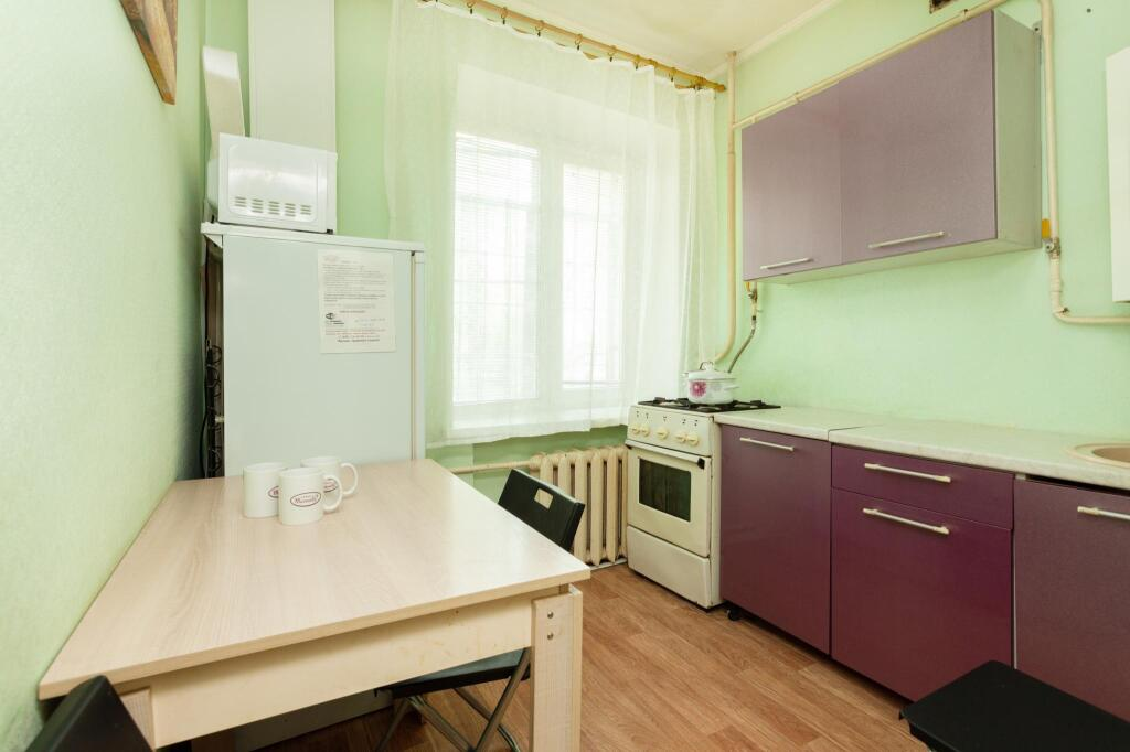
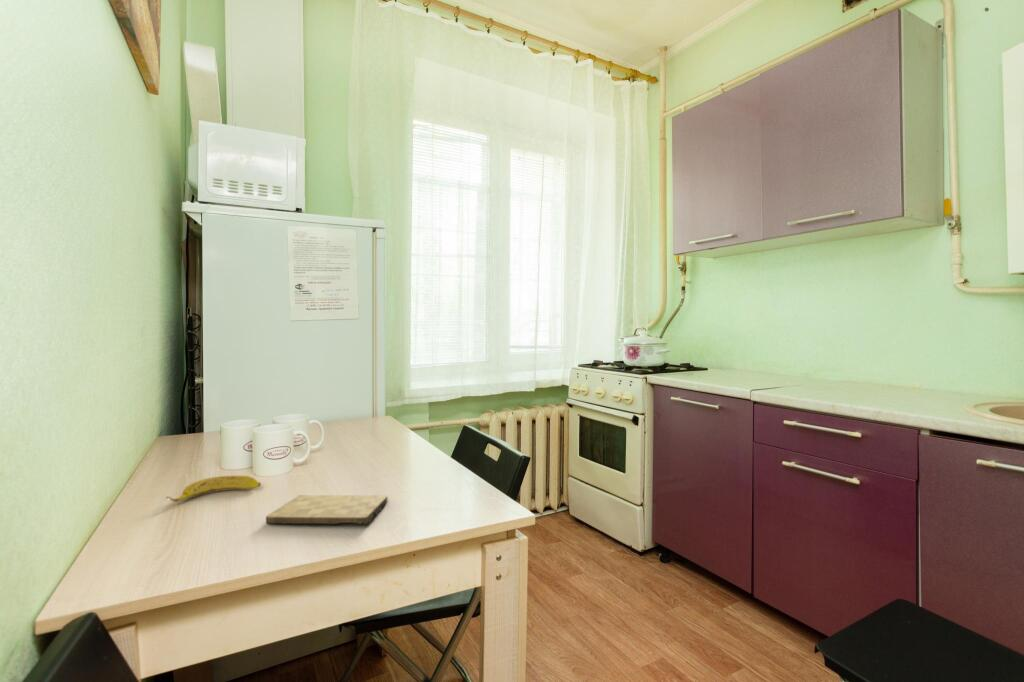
+ cutting board (330, 508)
+ banana (217, 487)
